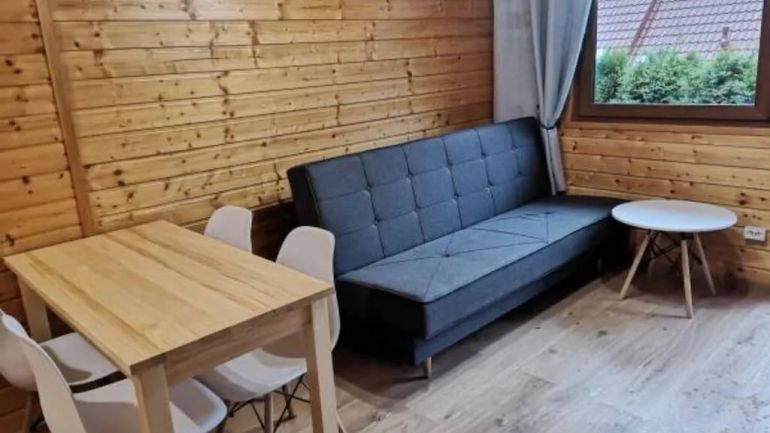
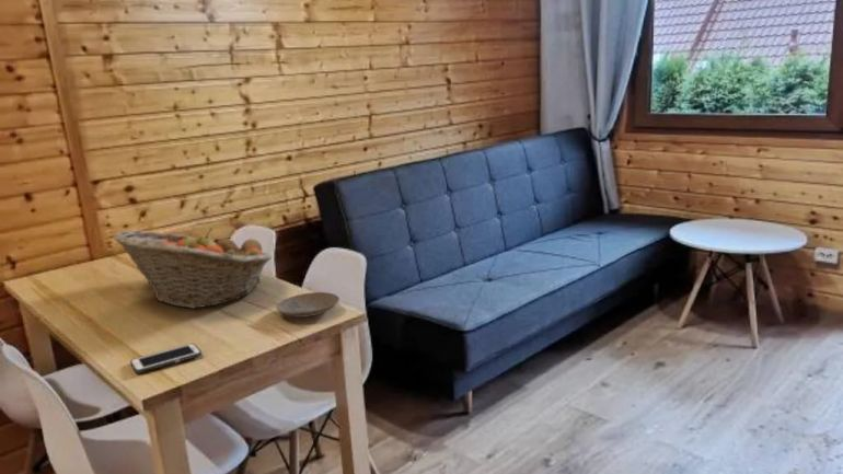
+ cell phone (166, 357)
+ fruit basket (195, 258)
+ plate (308, 307)
